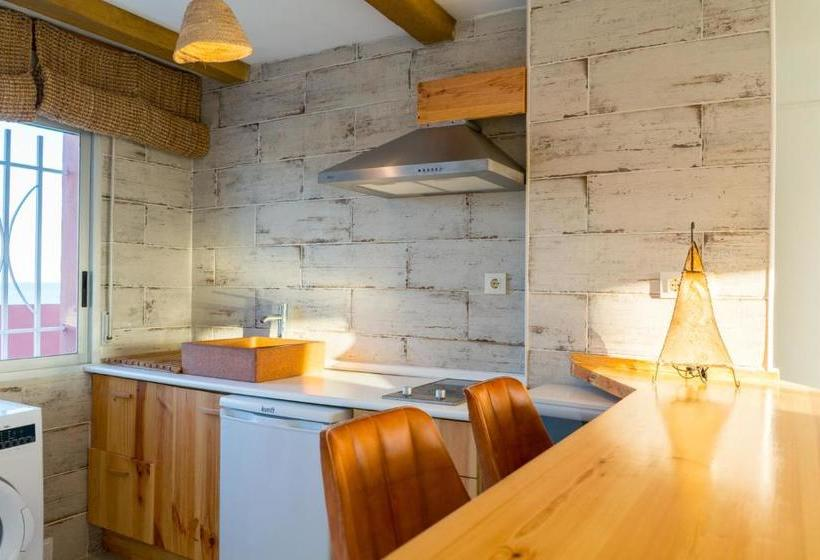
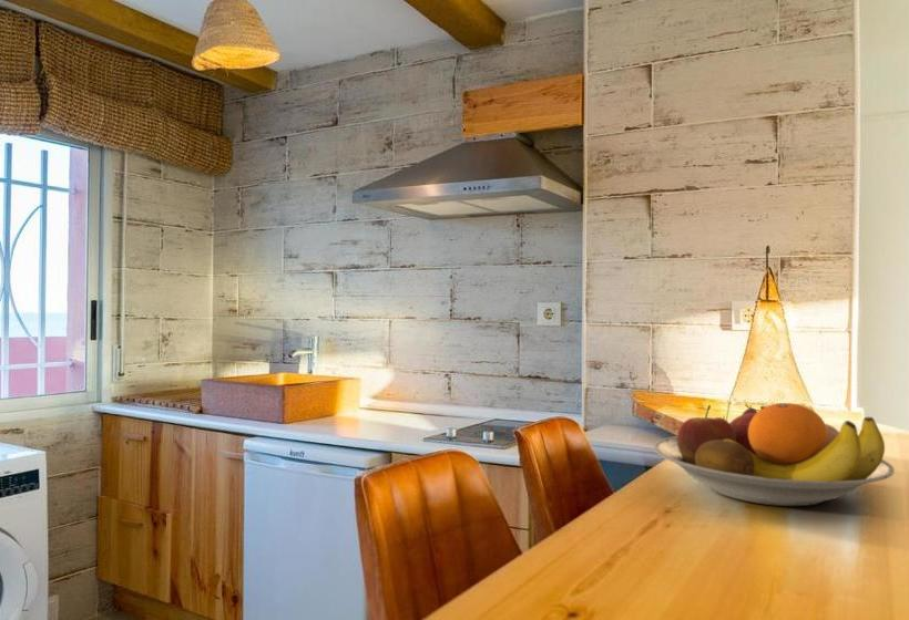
+ fruit bowl (766, 445)
